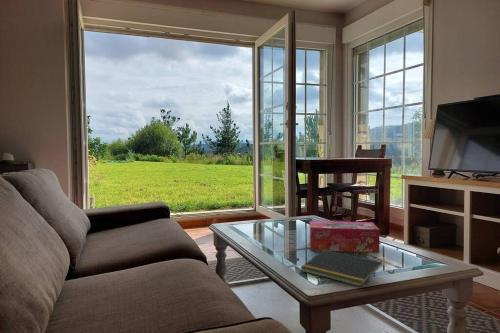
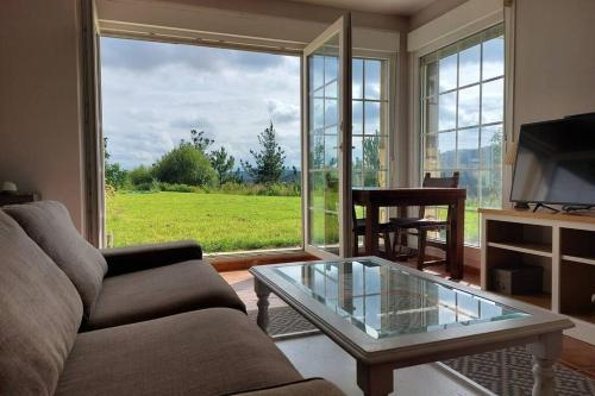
- notepad (340, 266)
- tissue box (342, 235)
